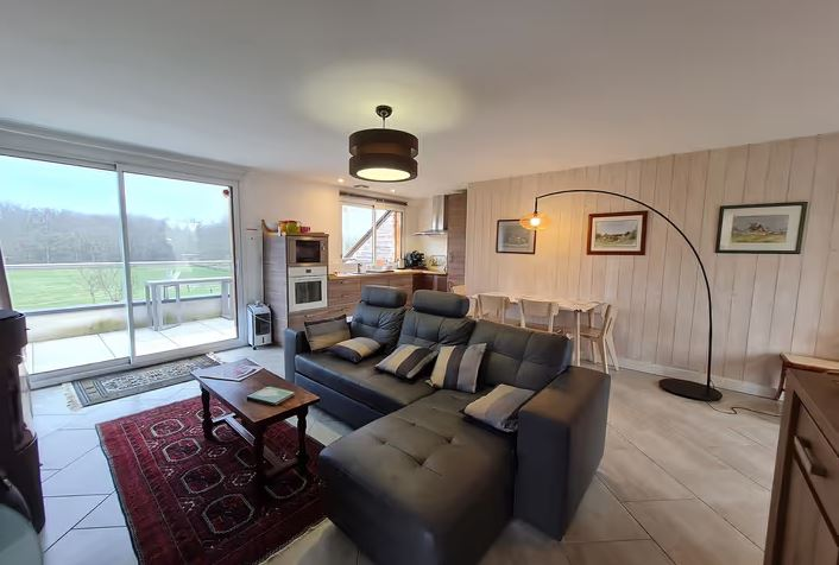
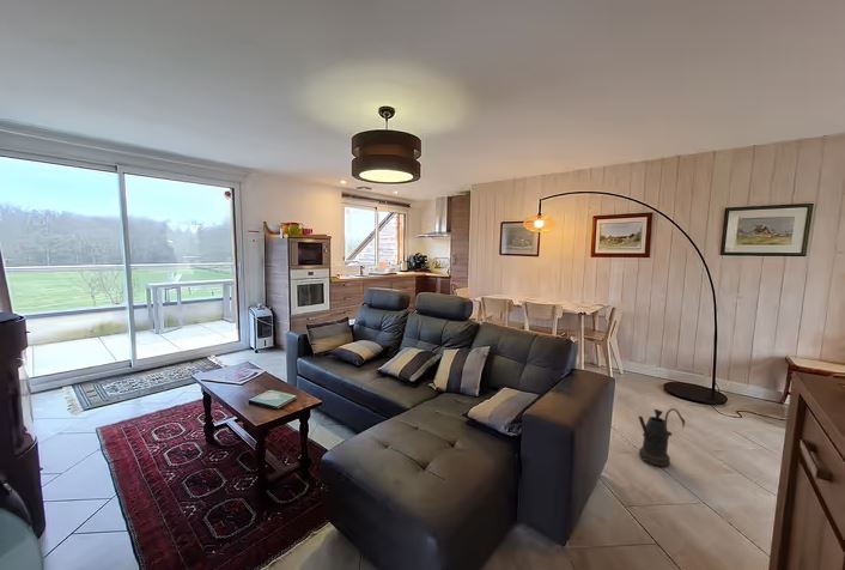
+ watering can (661, 433)
